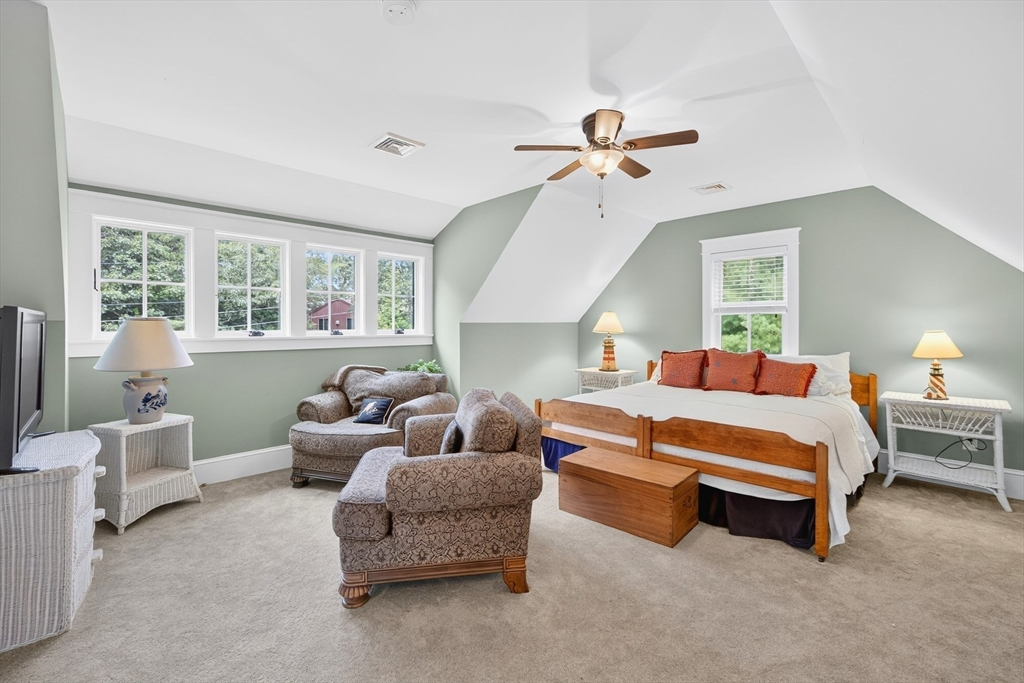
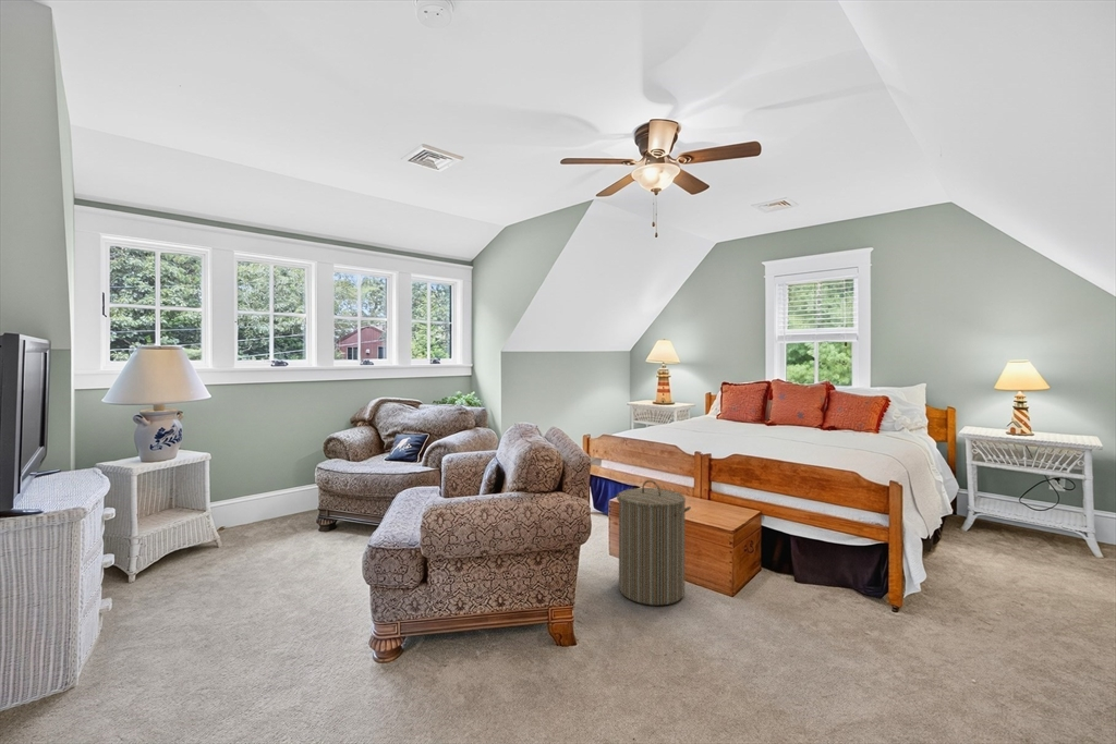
+ laundry hamper (651, 535)
